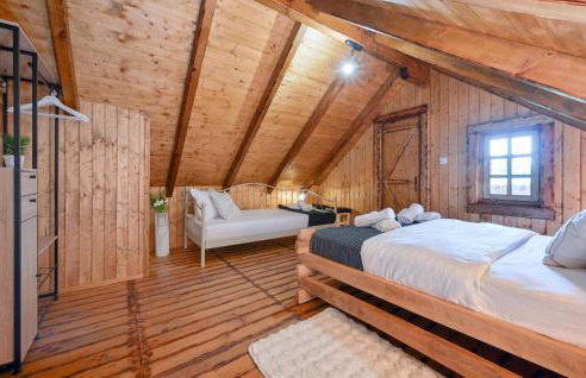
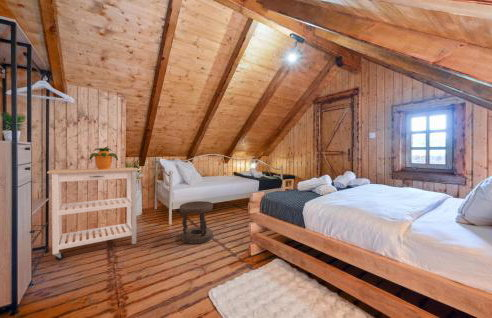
+ stool (200, 221)
+ potted plant (103, 157)
+ kitchen cart (100, 207)
